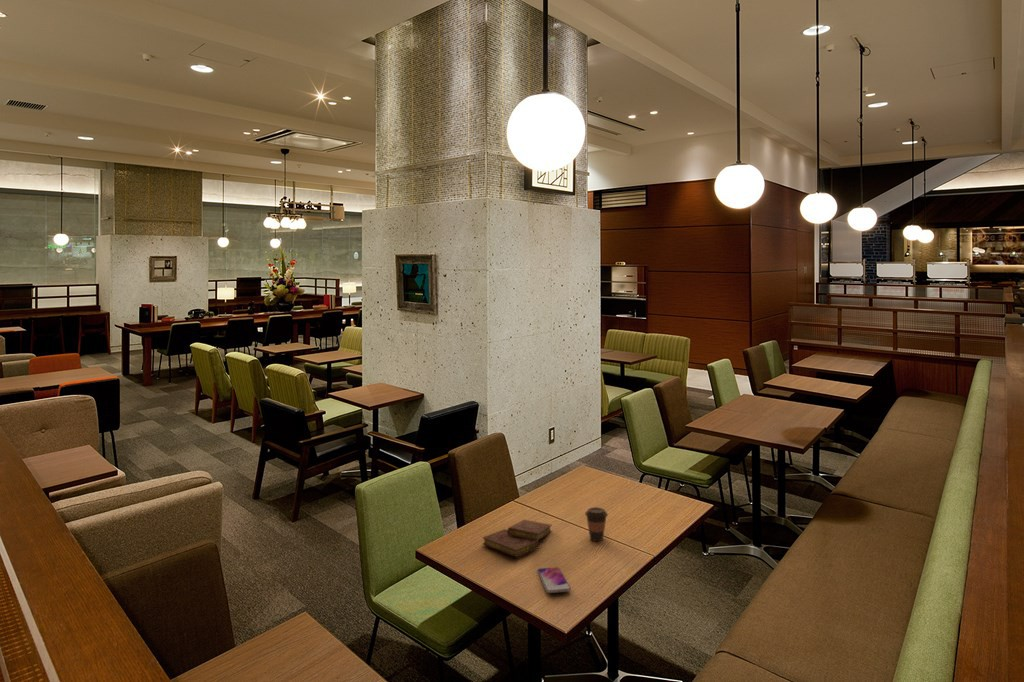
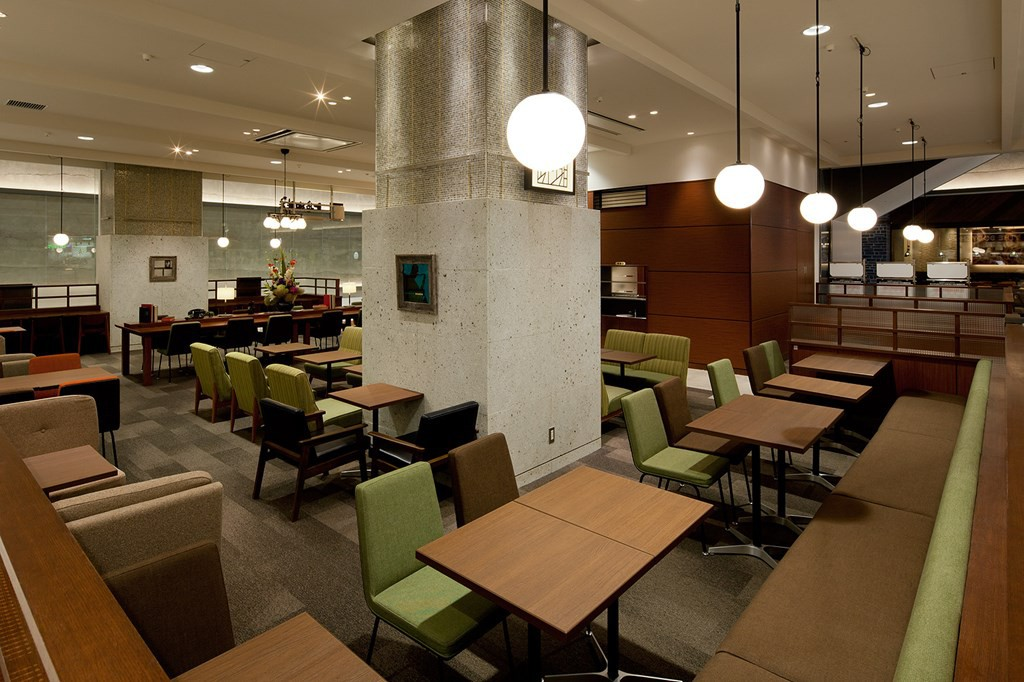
- coffee cup (596, 524)
- smartphone (553, 579)
- book (524, 532)
